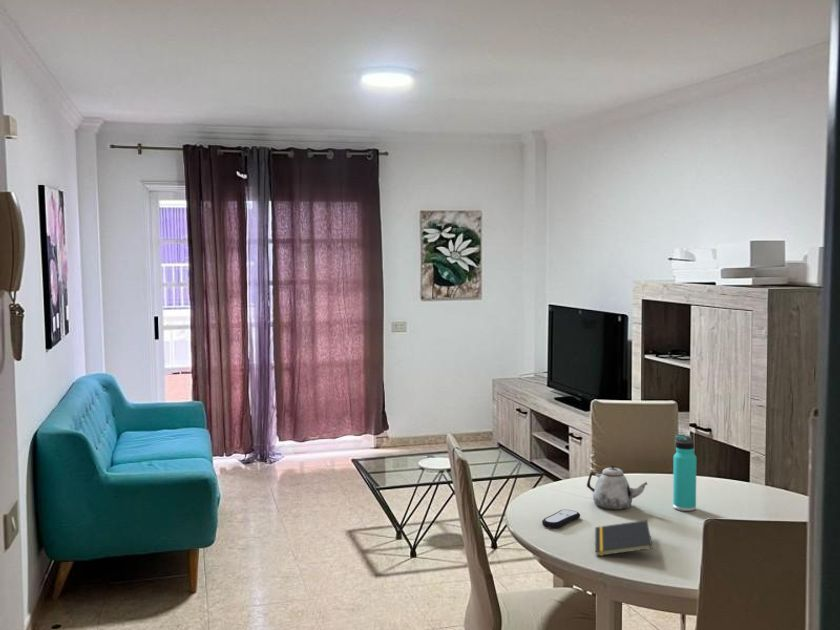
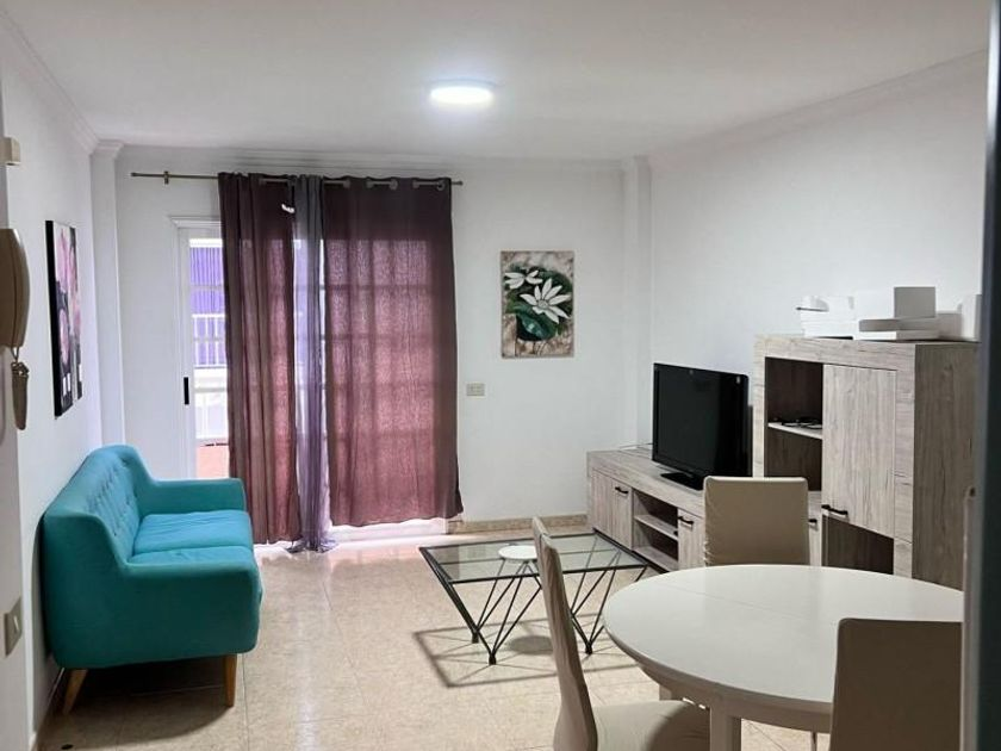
- thermos bottle (684, 471)
- notepad (622, 537)
- teapot (616, 486)
- remote control (560, 518)
